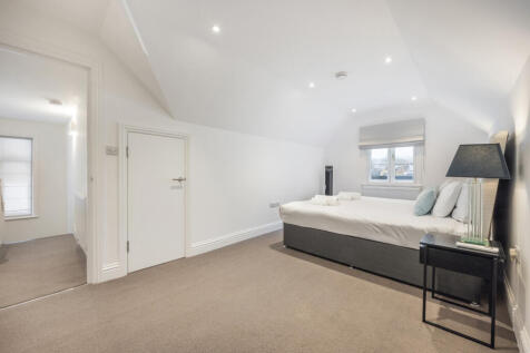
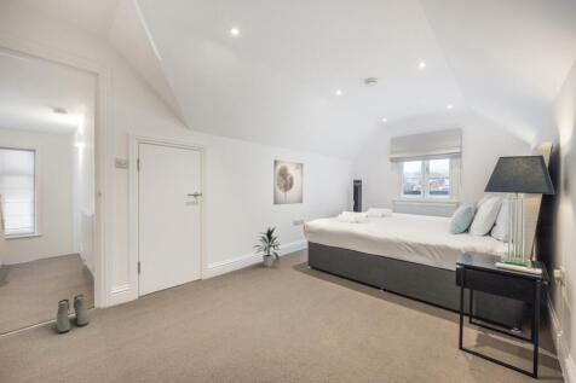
+ boots (75, 312)
+ indoor plant (269, 246)
+ wall art (289, 182)
